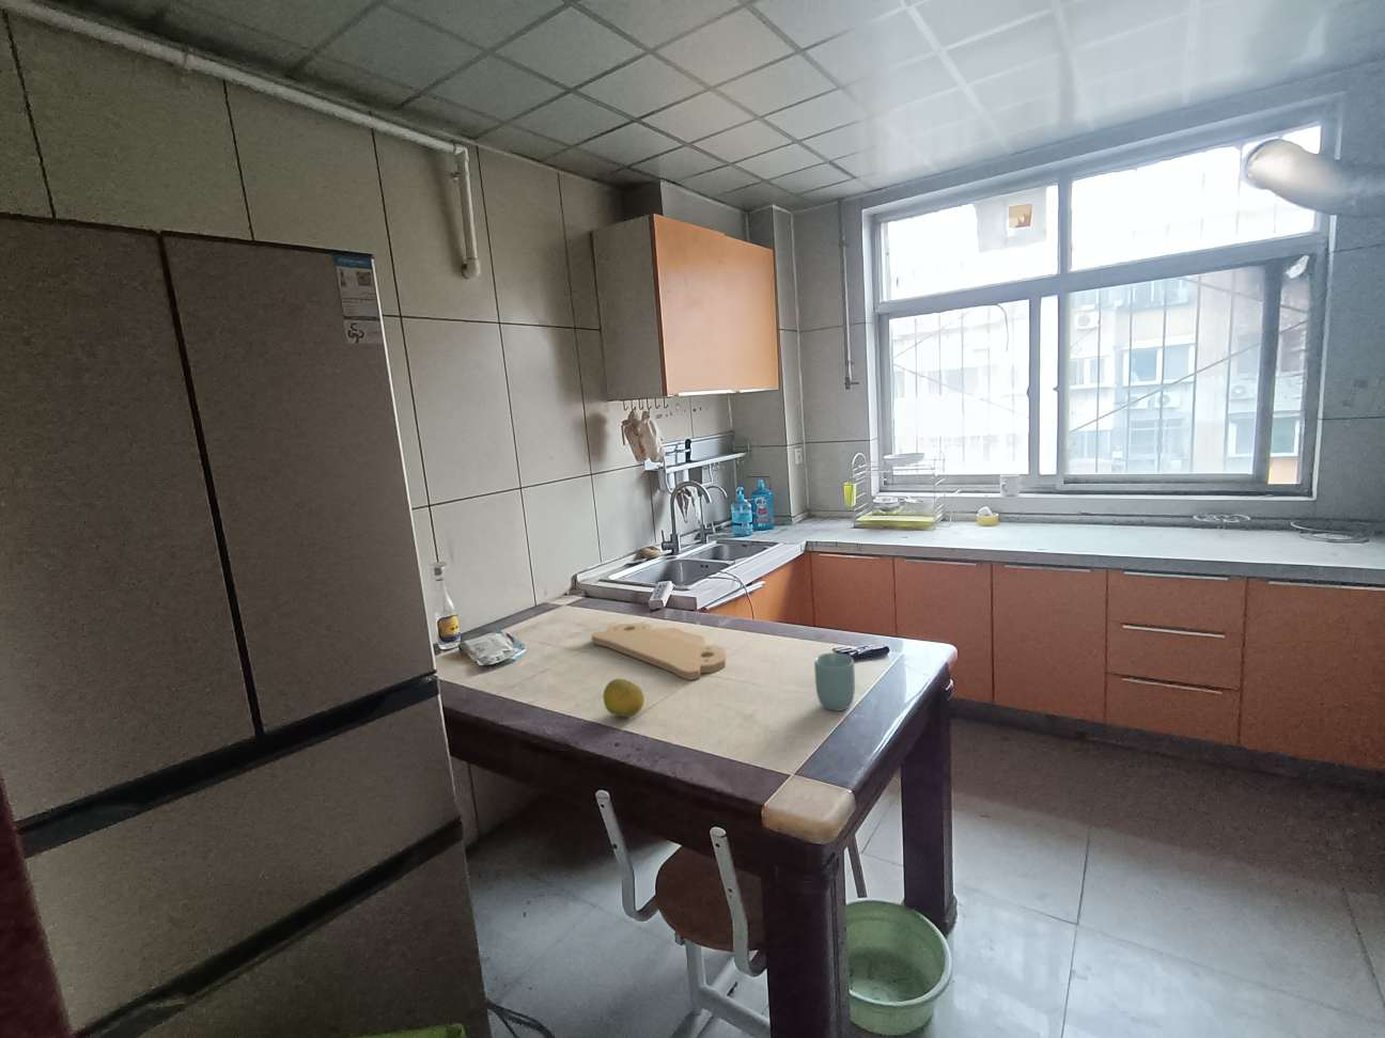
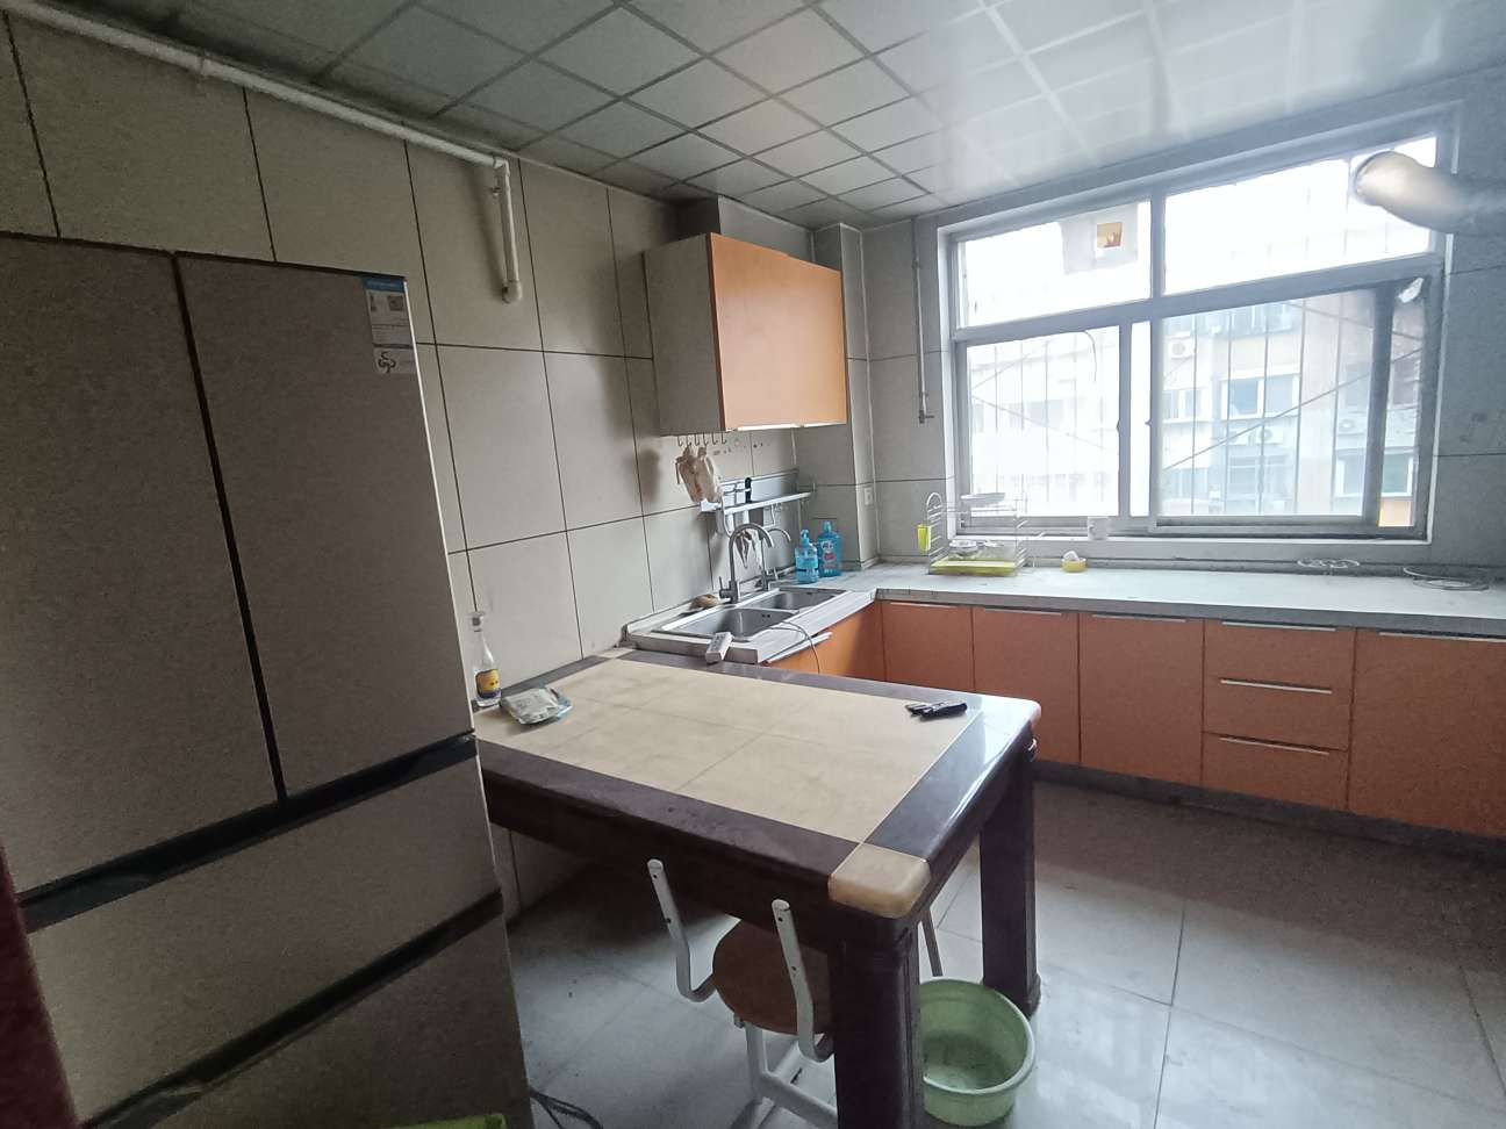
- cutting board (663, 645)
- cup (834, 683)
- fruit (623, 698)
